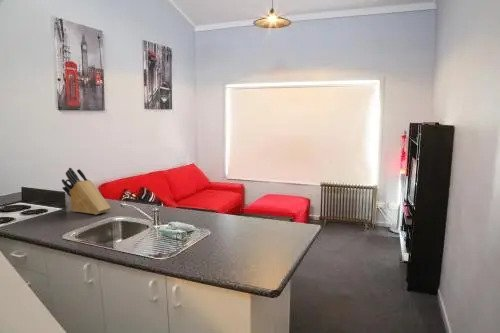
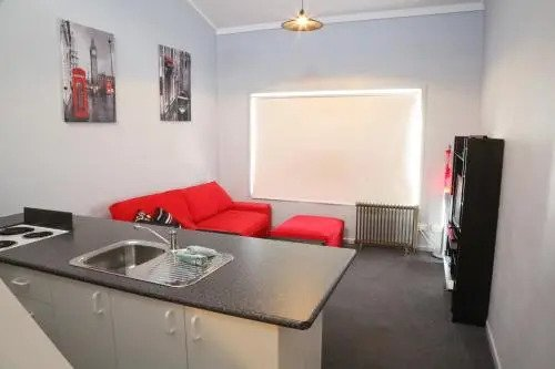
- knife block (85, 189)
